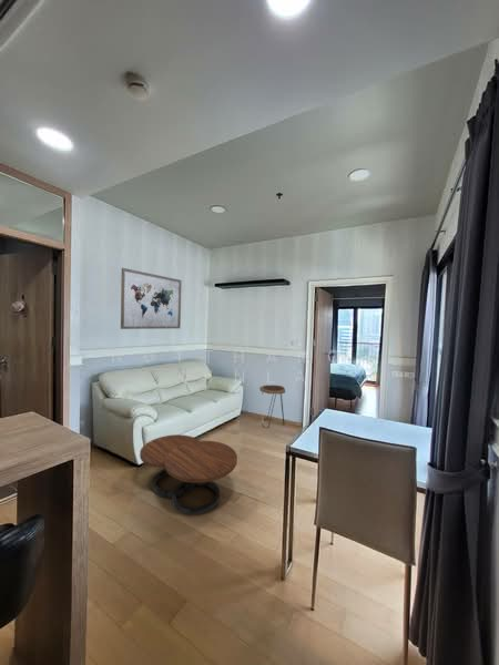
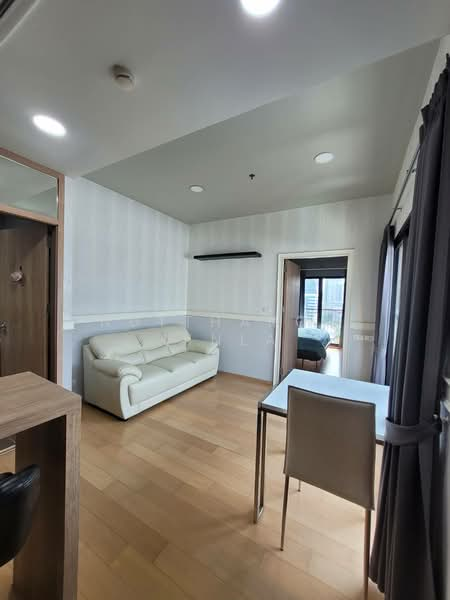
- side table (273, 406)
- coffee table (186, 470)
- wall art (154, 301)
